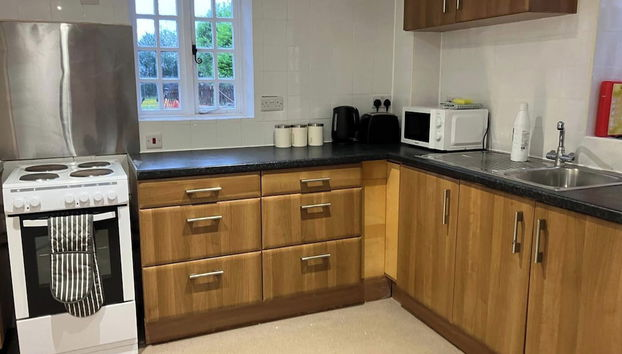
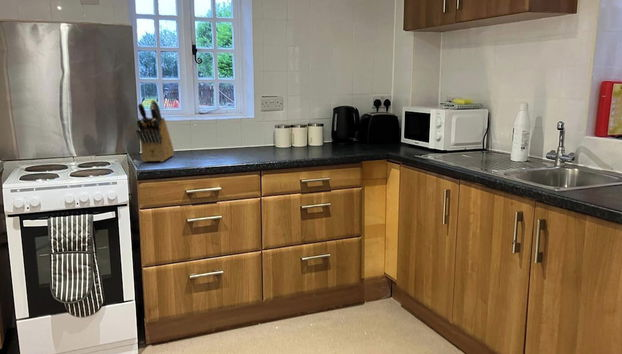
+ knife block (155, 130)
